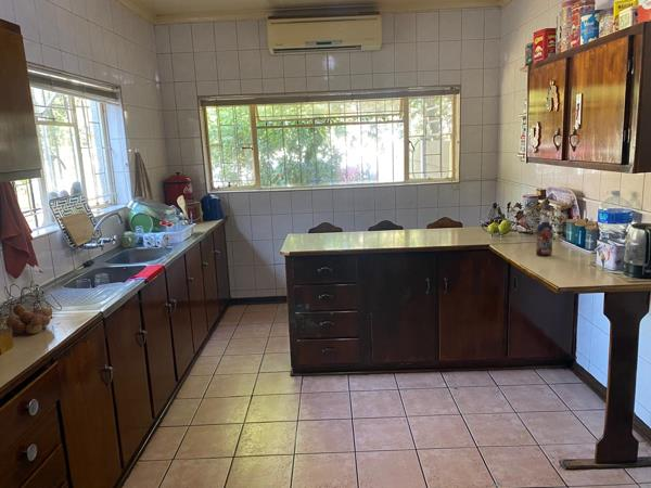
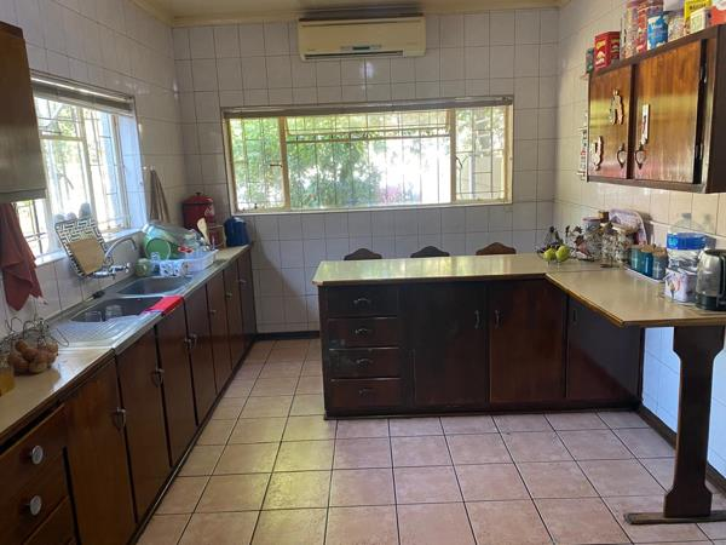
- bottle (545, 236)
